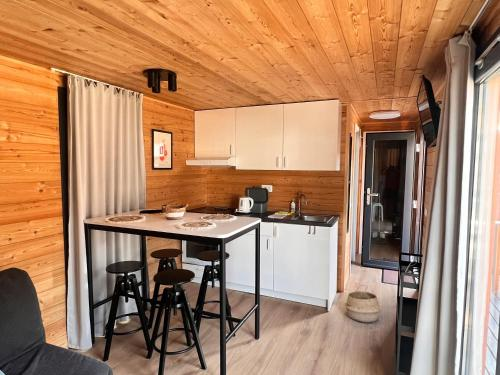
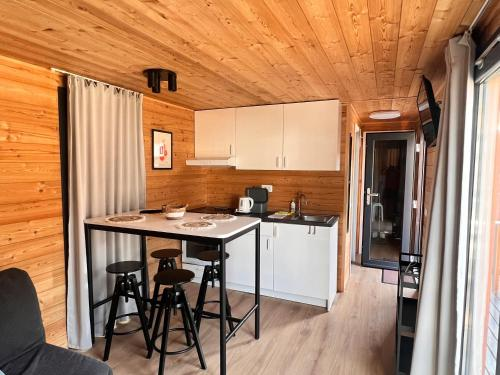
- woven basket (362, 301)
